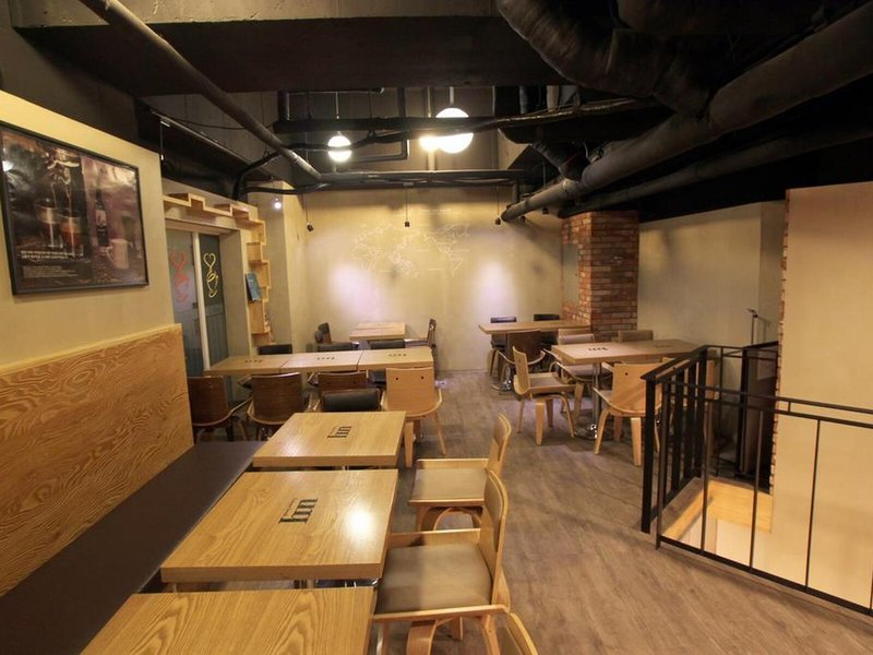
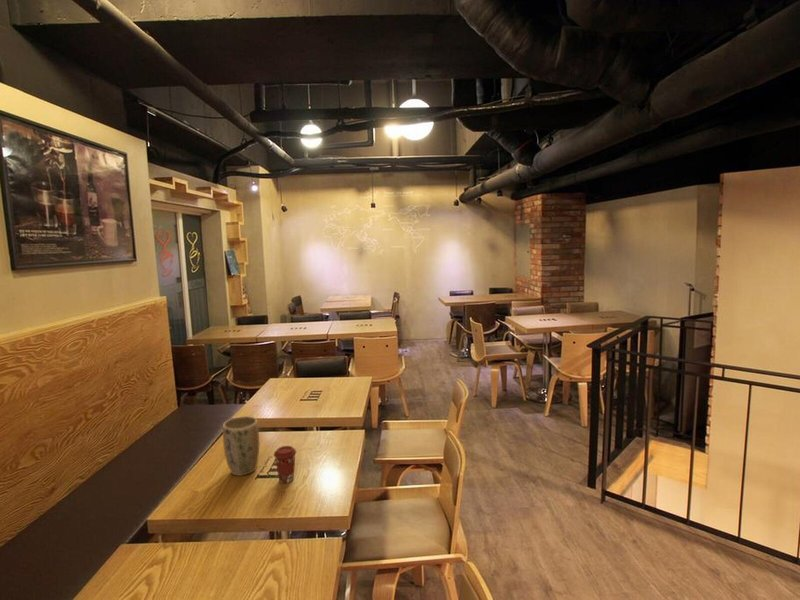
+ plant pot (241, 446)
+ coffee cup (285, 464)
